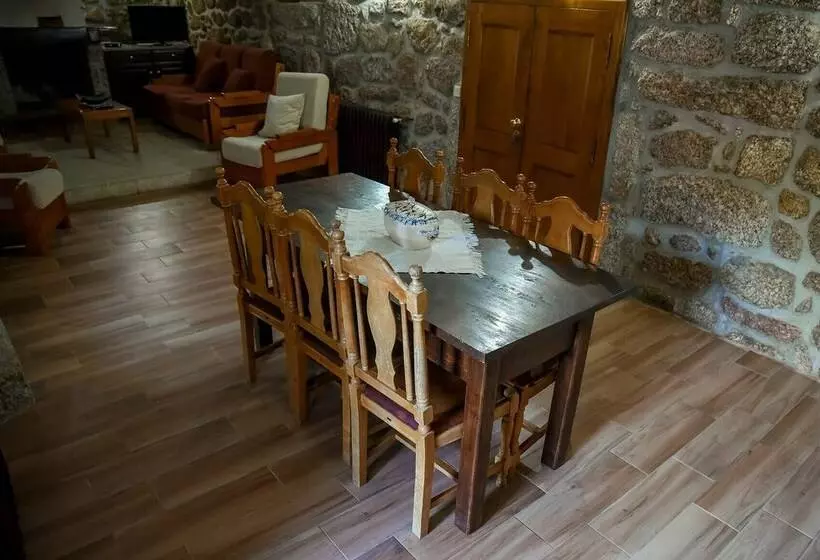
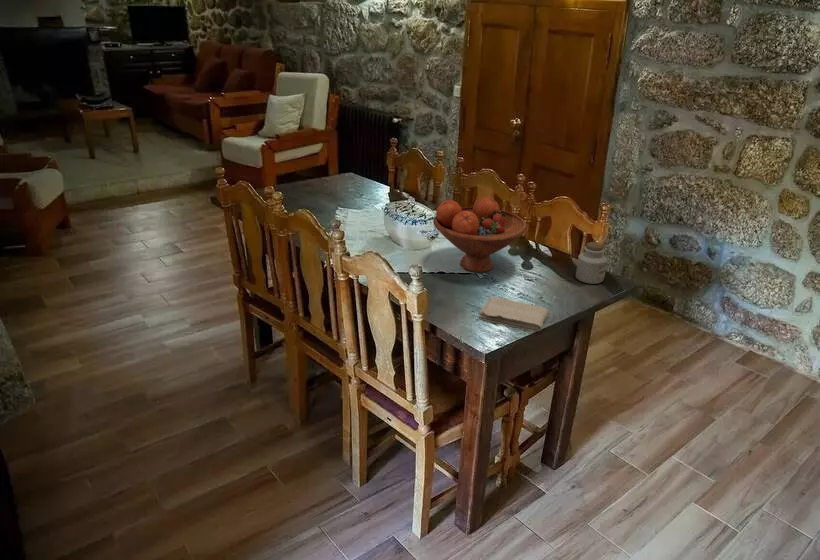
+ fruit bowl (478, 235)
+ jar (592, 261)
+ washcloth (514, 312)
